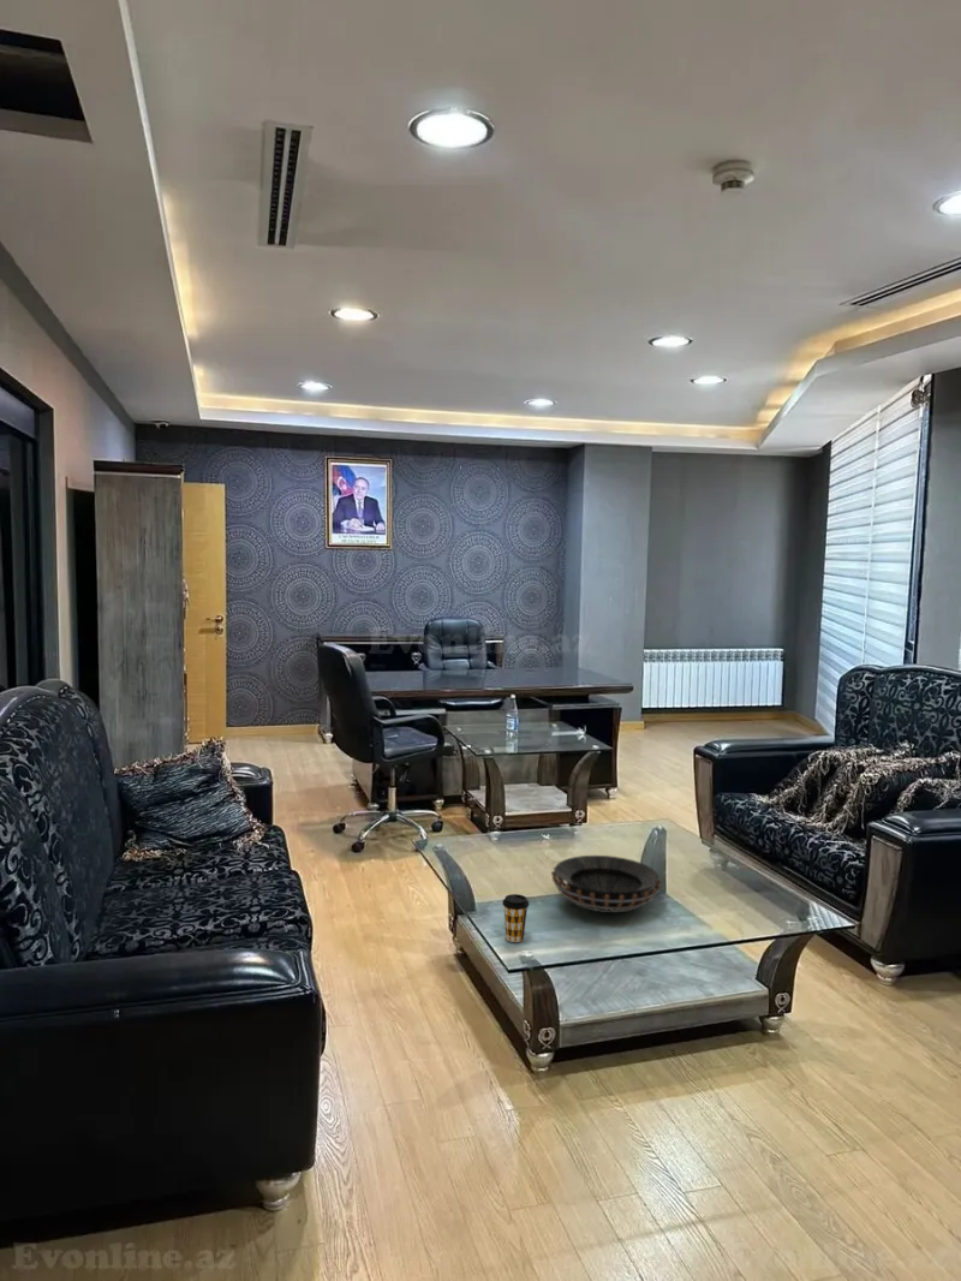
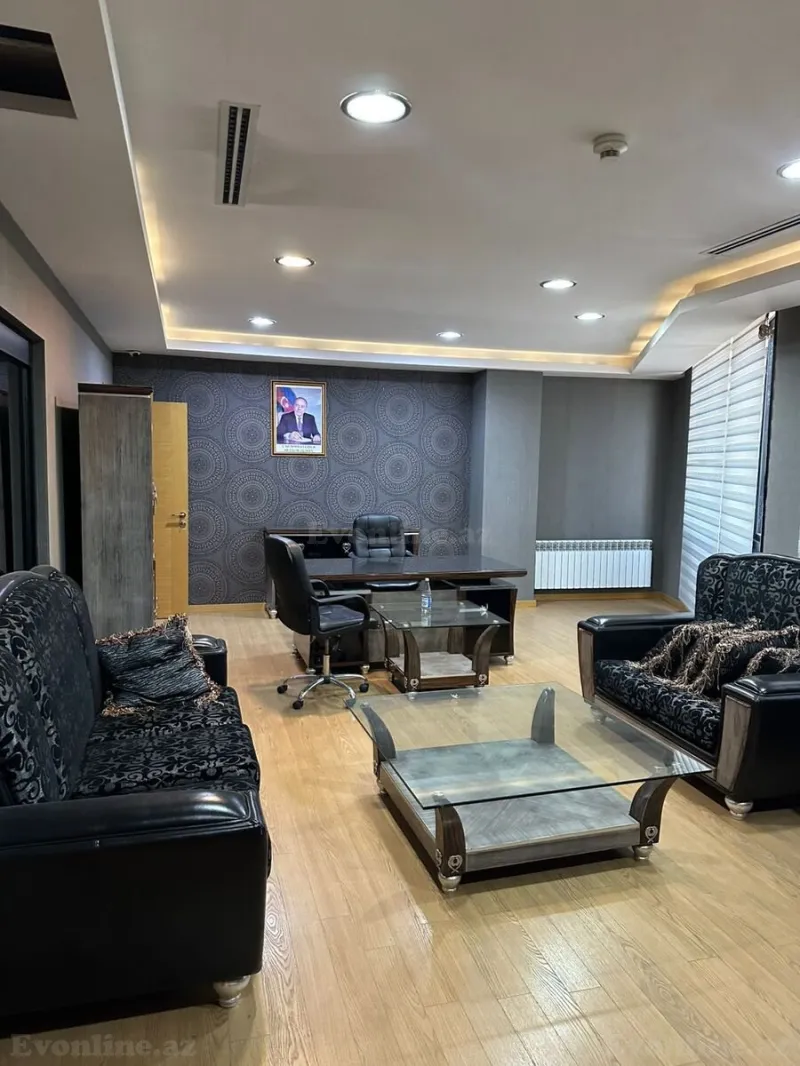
- coffee cup (514, 918)
- decorative bowl (604, 888)
